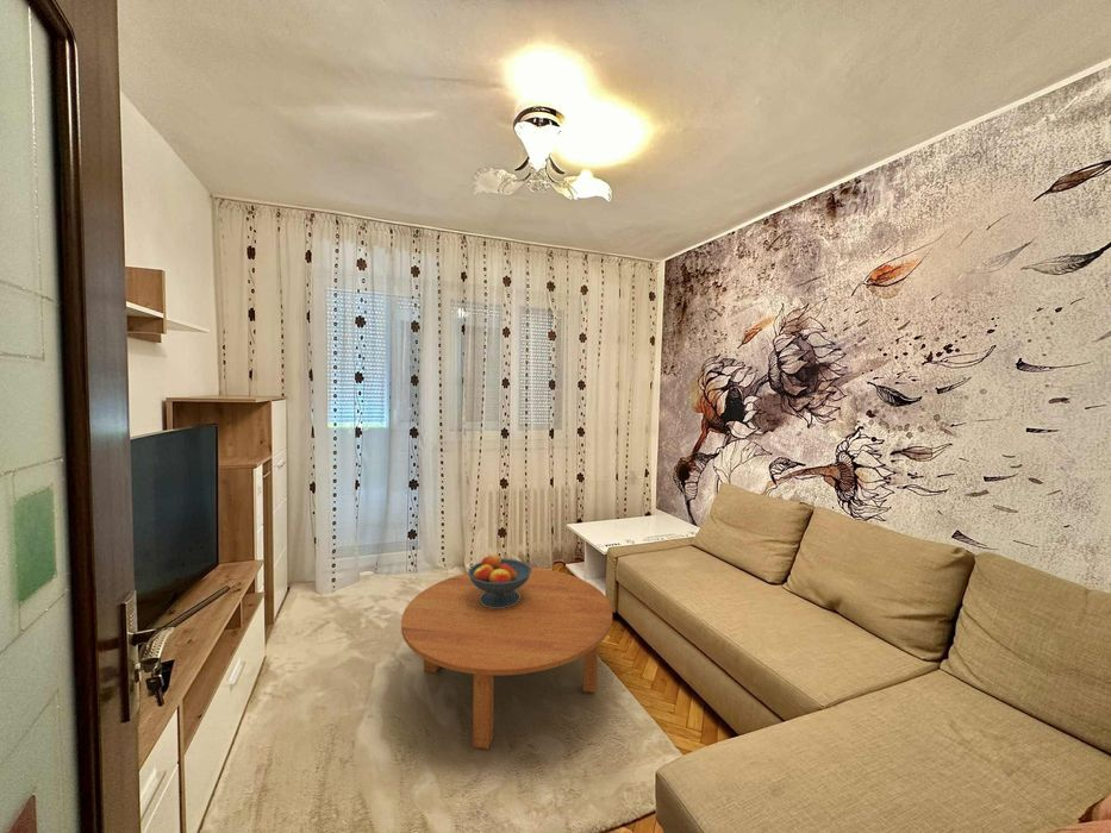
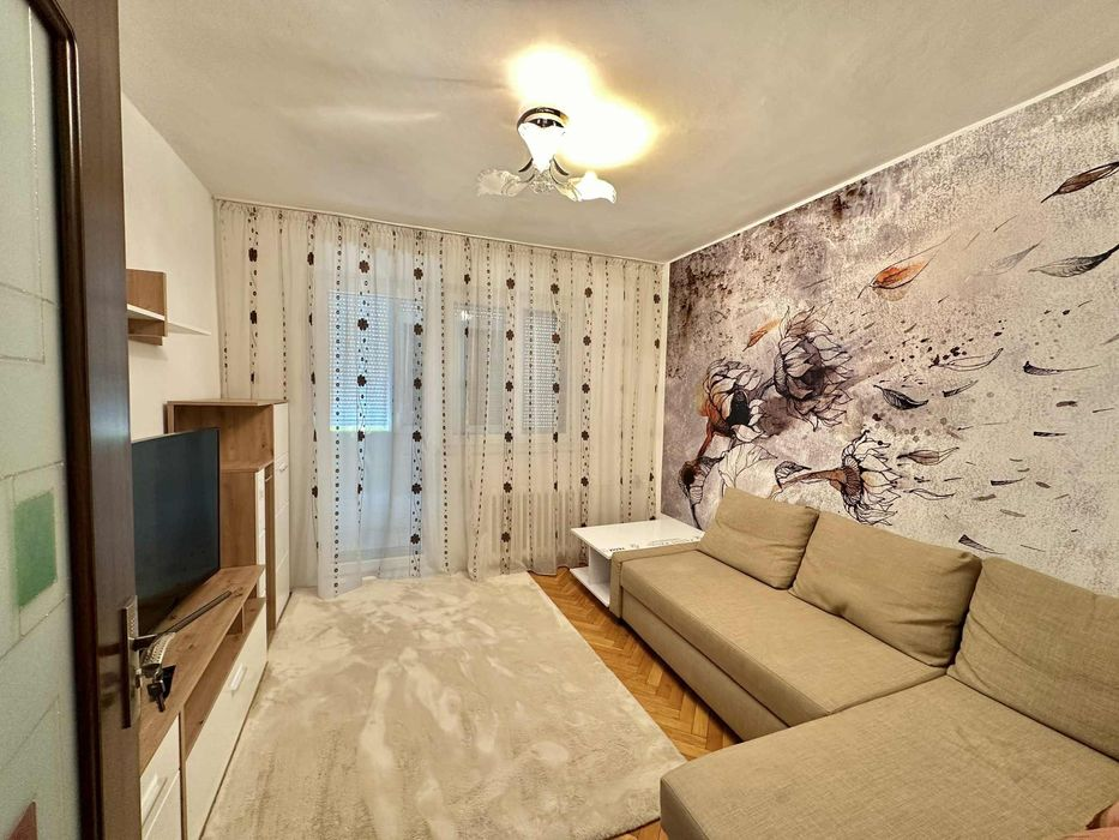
- fruit bowl (499, 578)
- coffee table (508, 643)
